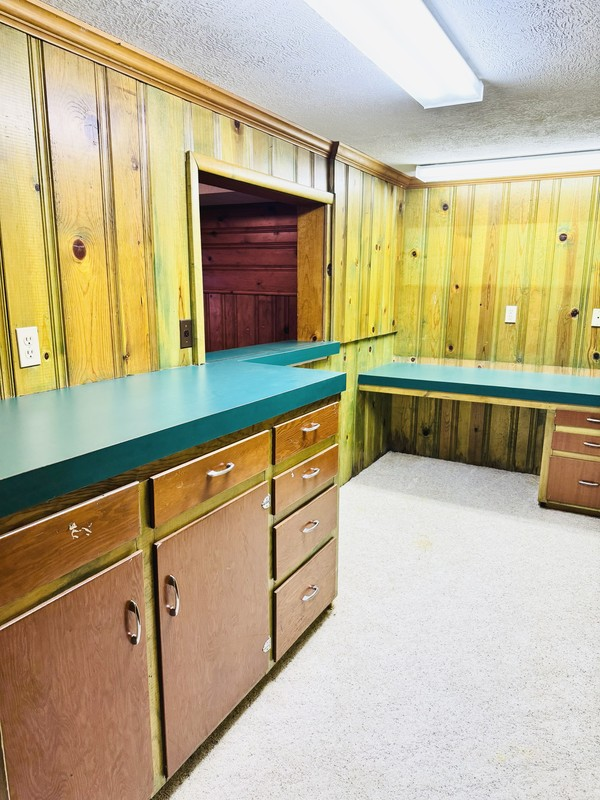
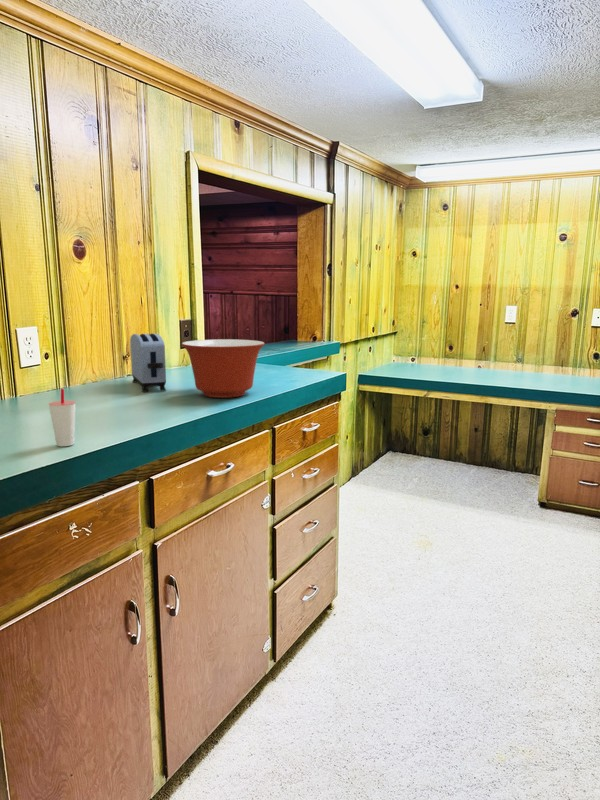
+ toaster (147, 360)
+ cup (63, 416)
+ mixing bowl (224, 368)
